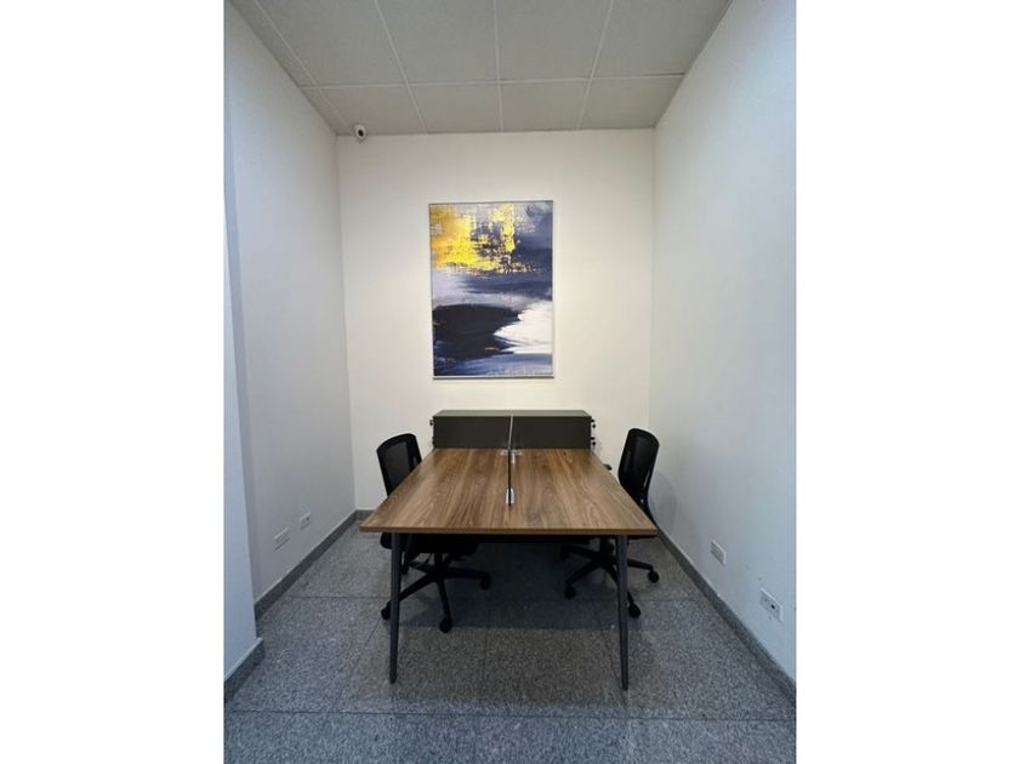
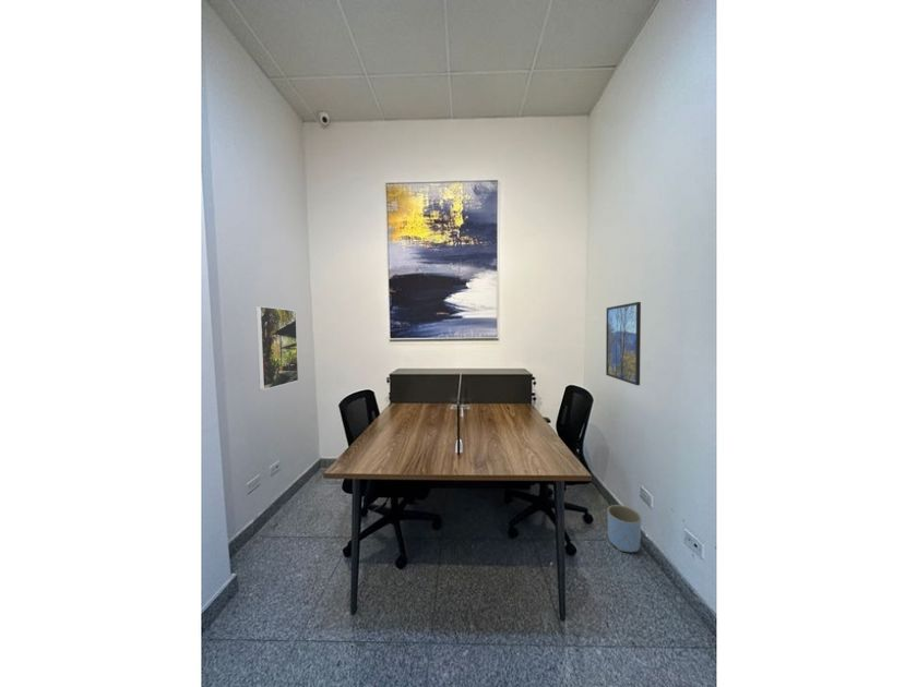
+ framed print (278, 347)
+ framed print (621, 342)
+ planter (623, 528)
